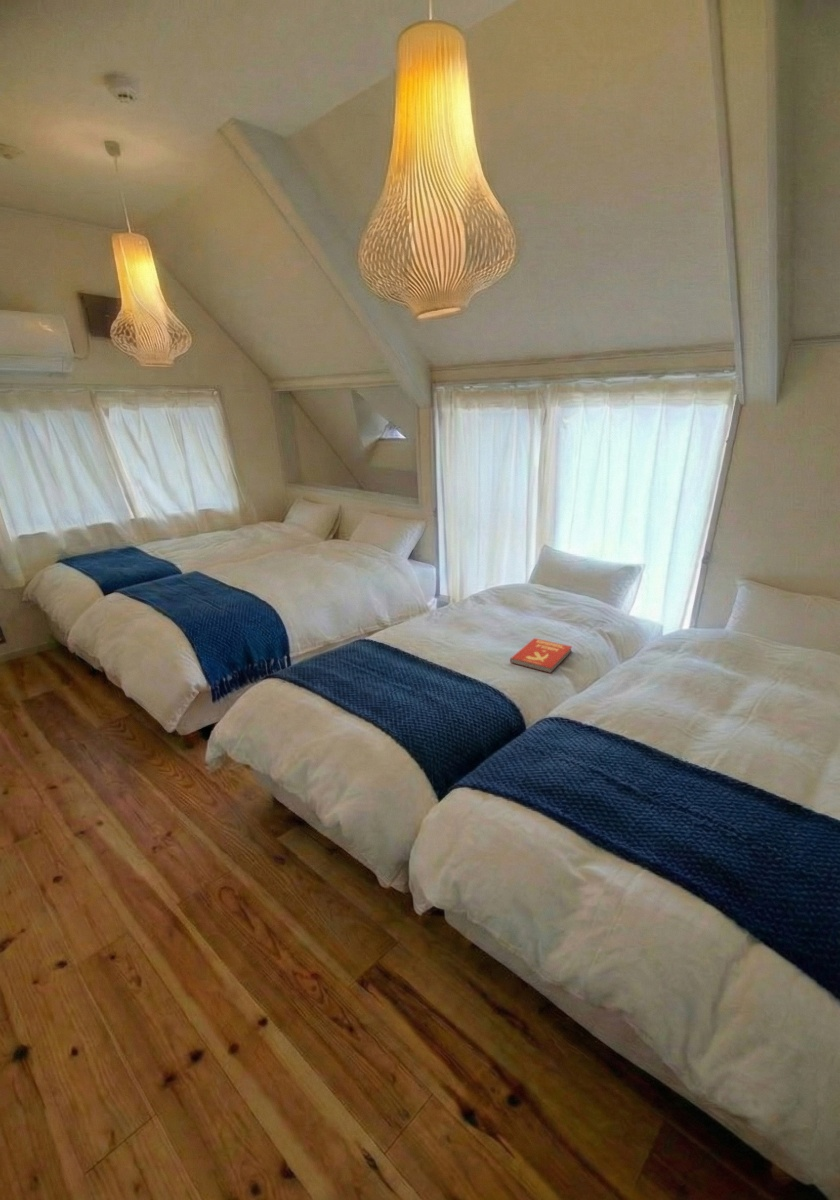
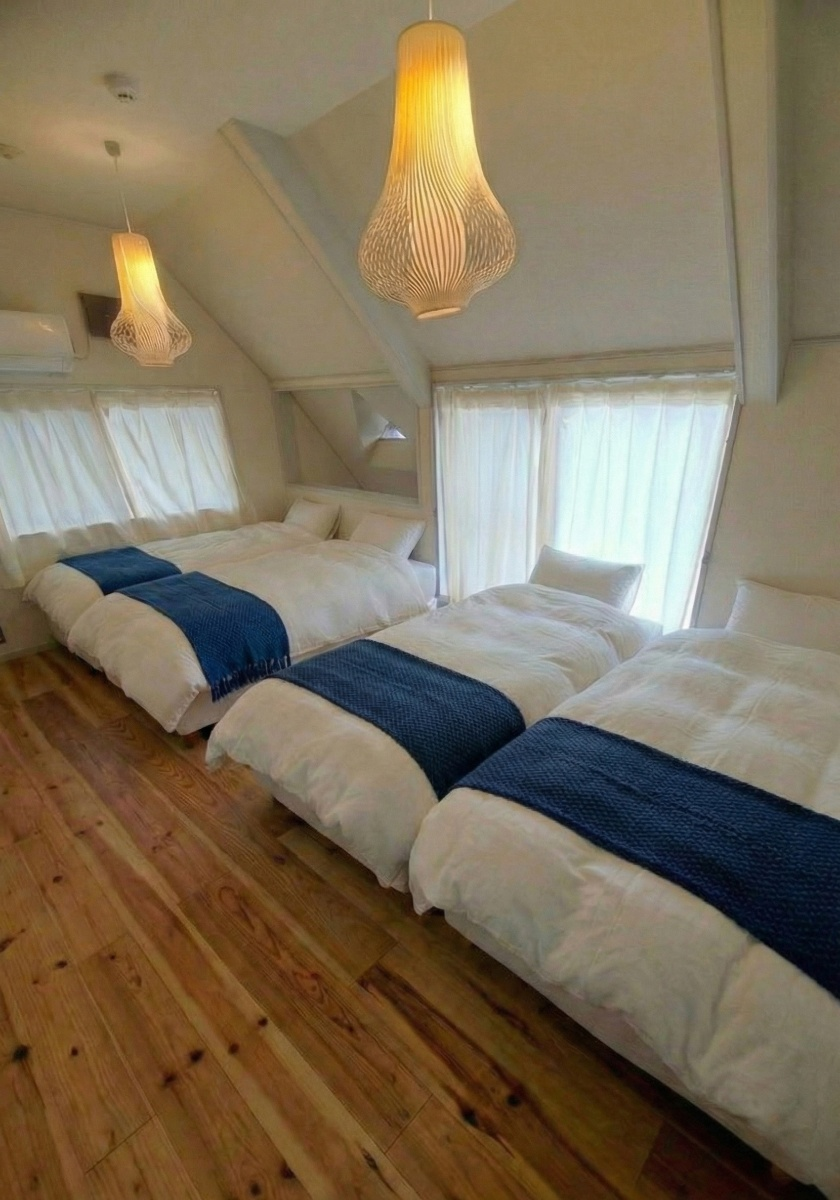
- book (541, 654)
